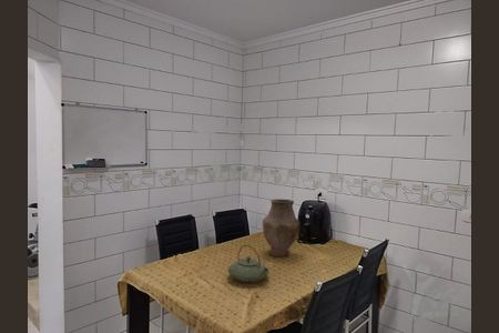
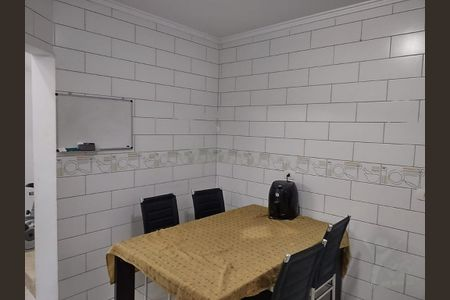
- teapot (249, 262)
- vase (281, 226)
